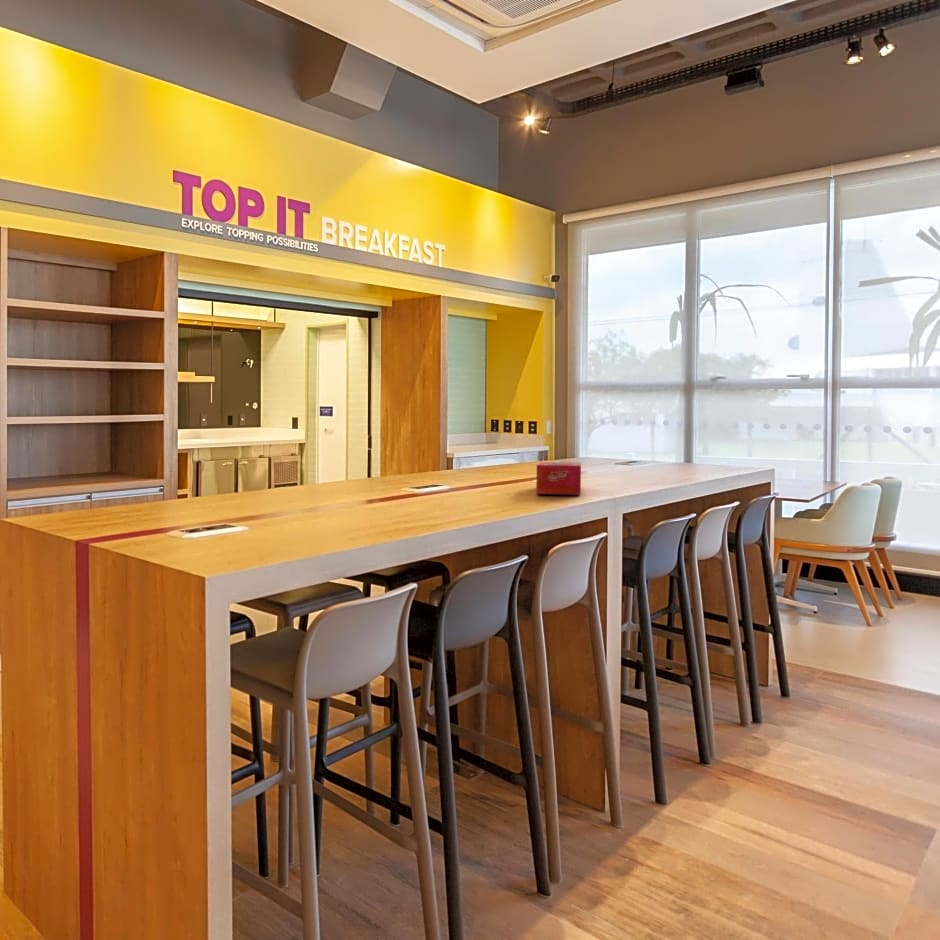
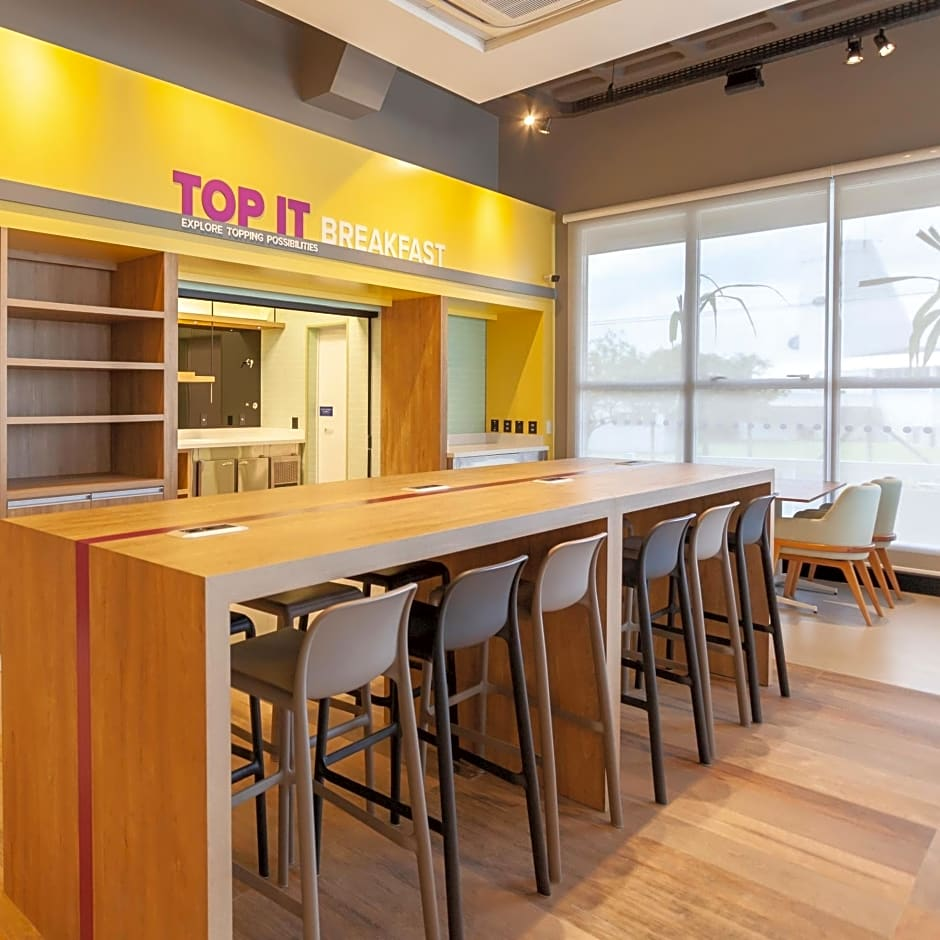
- tissue box (559, 477)
